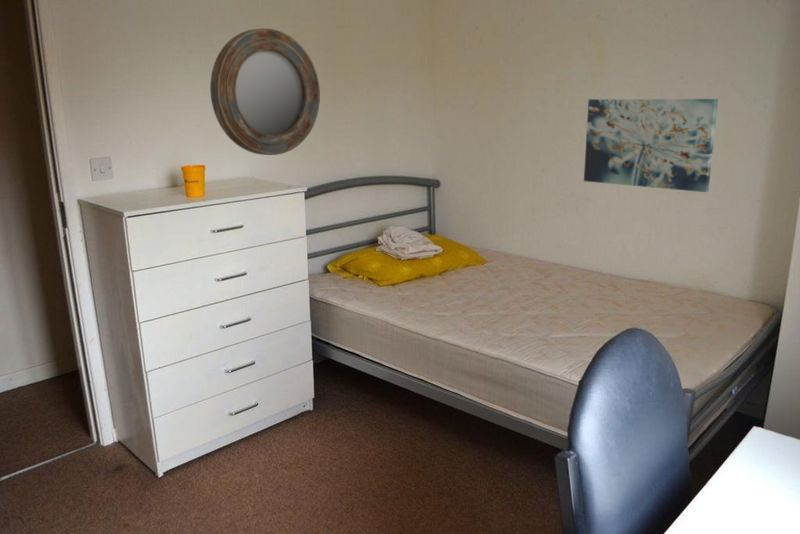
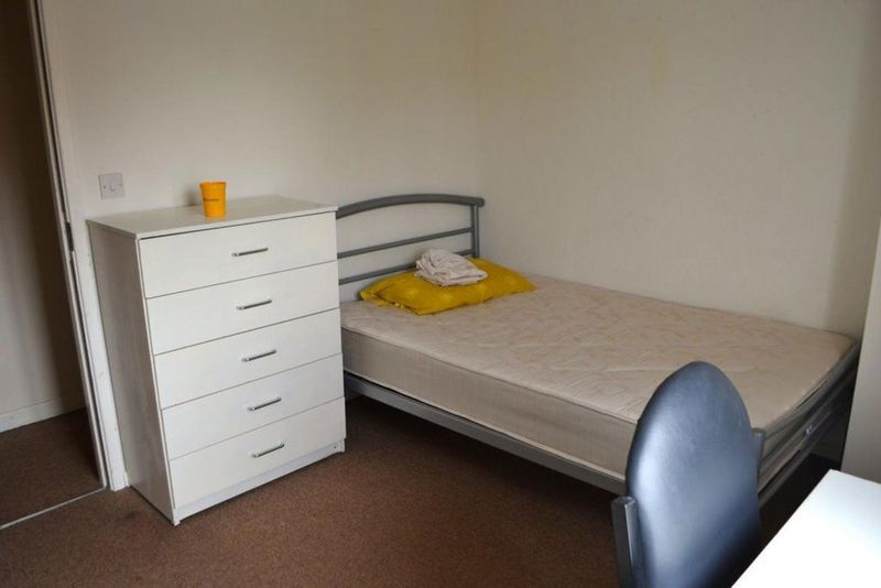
- wall art (645, 143)
- home mirror (268, 93)
